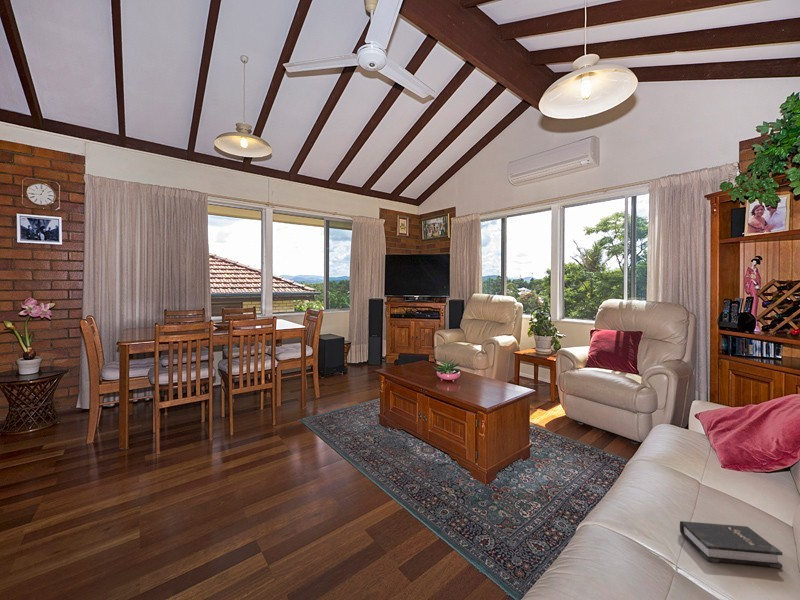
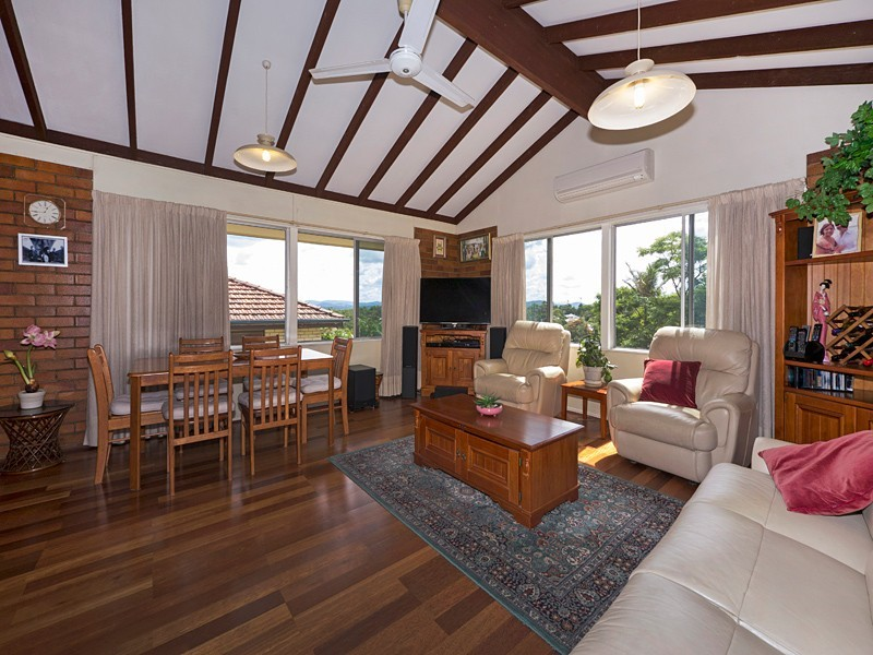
- hardback book (727, 541)
